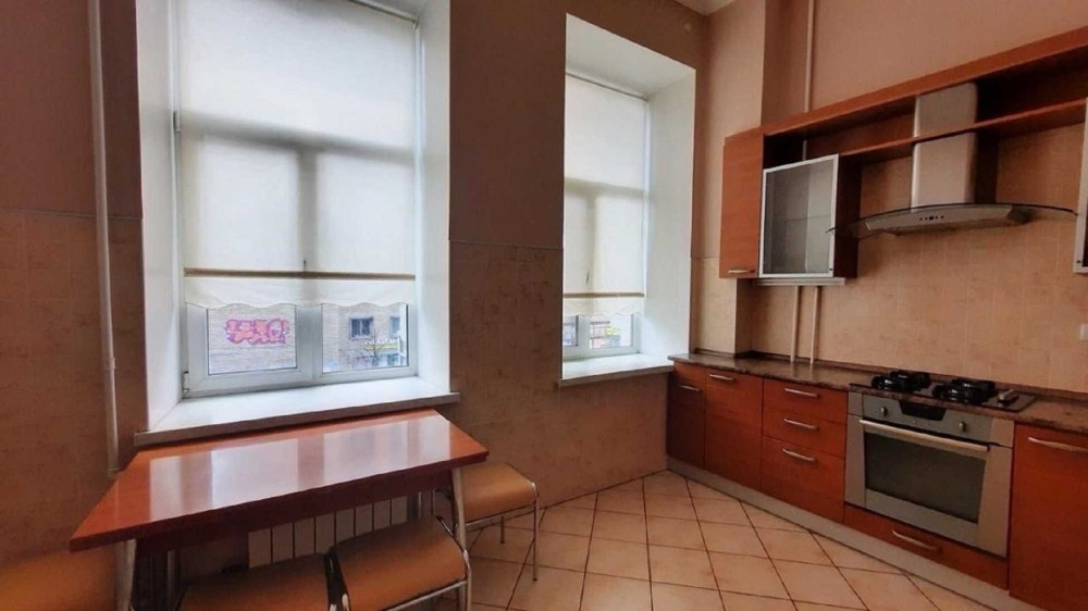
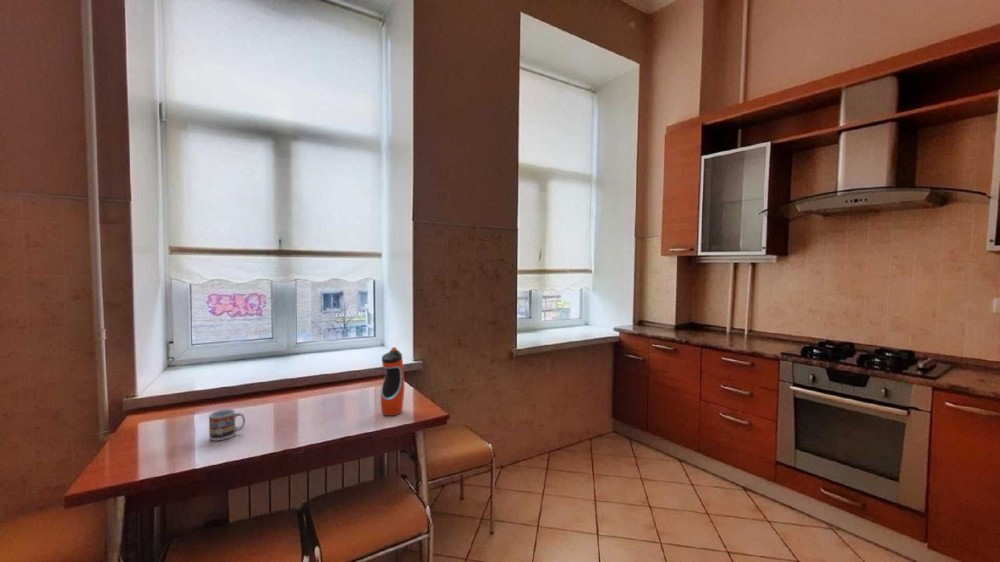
+ water bottle (392, 380)
+ cup (227, 423)
